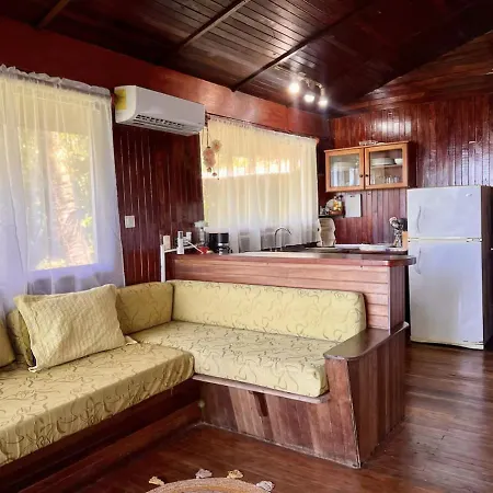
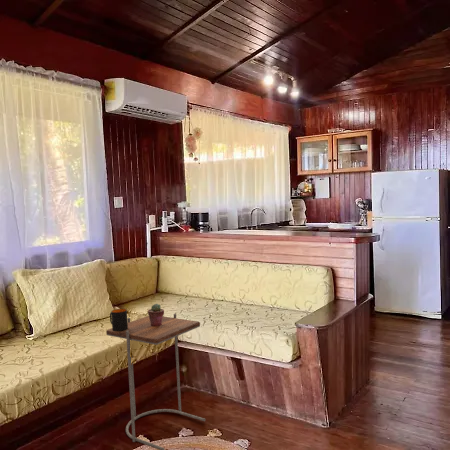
+ potted succulent (156, 314)
+ mug (117, 319)
+ side table (177, 374)
